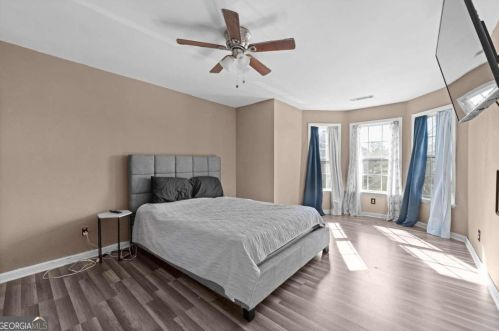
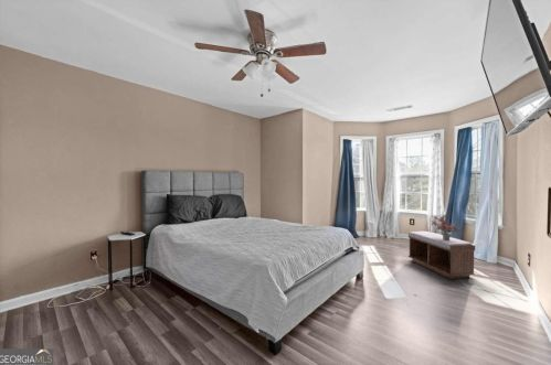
+ potted plant (444, 224)
+ bench (437, 251)
